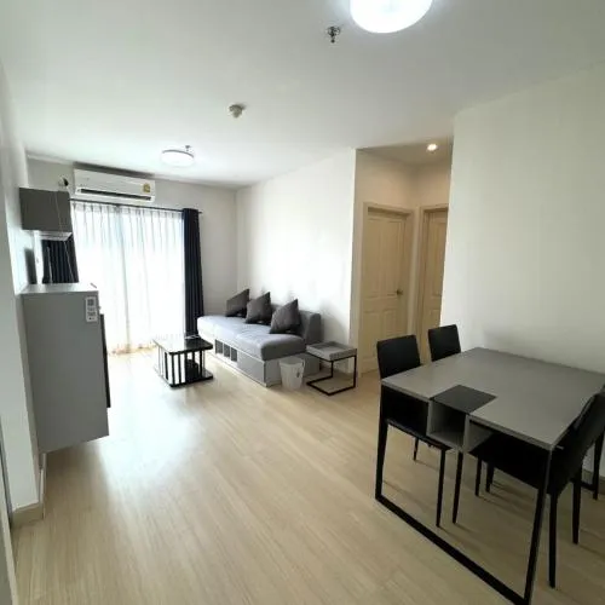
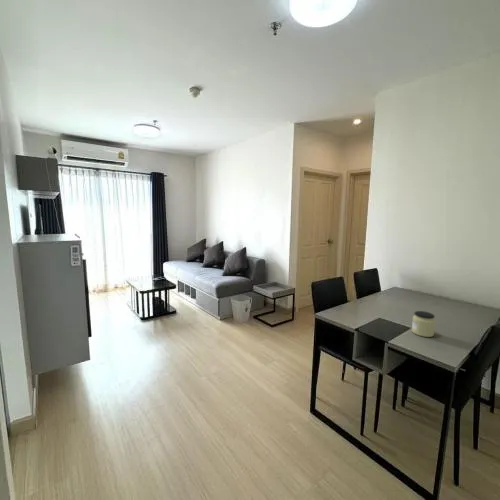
+ jar (423, 323)
